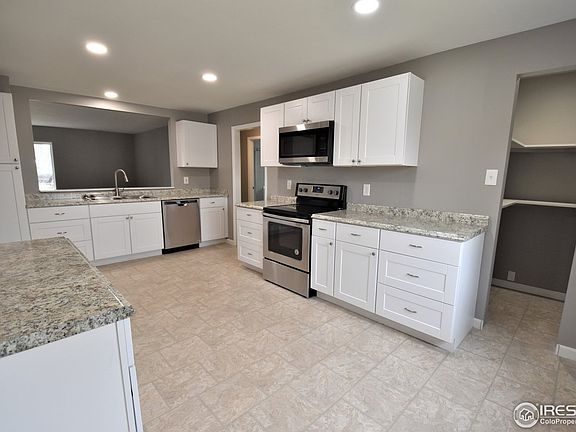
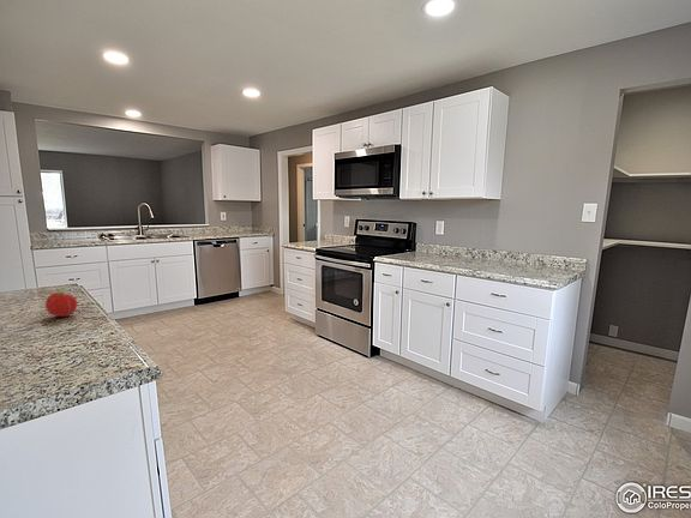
+ fruit (61, 302)
